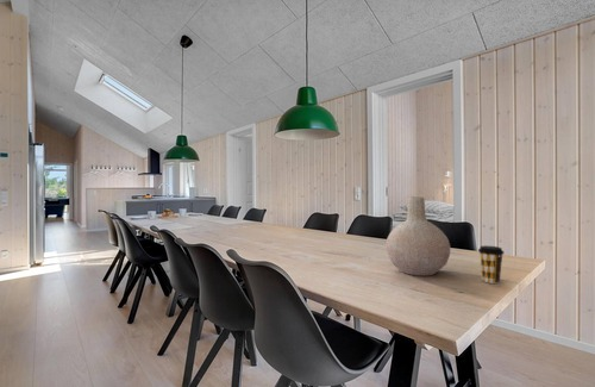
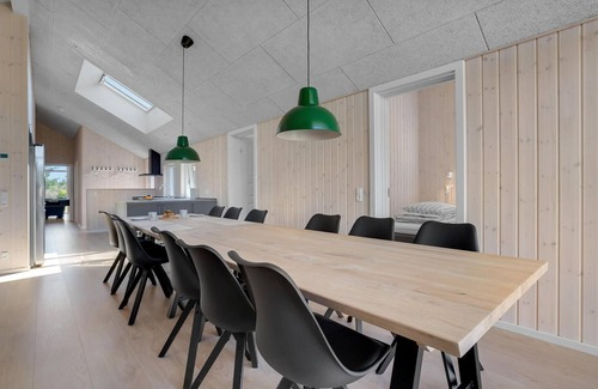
- vase (416, 233)
- coffee cup (490, 263)
